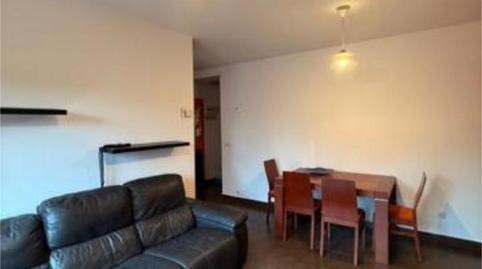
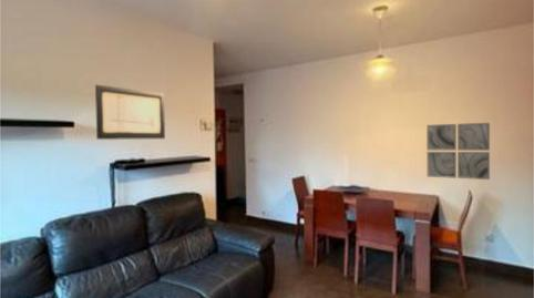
+ wall art (133, 114)
+ wall art (455, 150)
